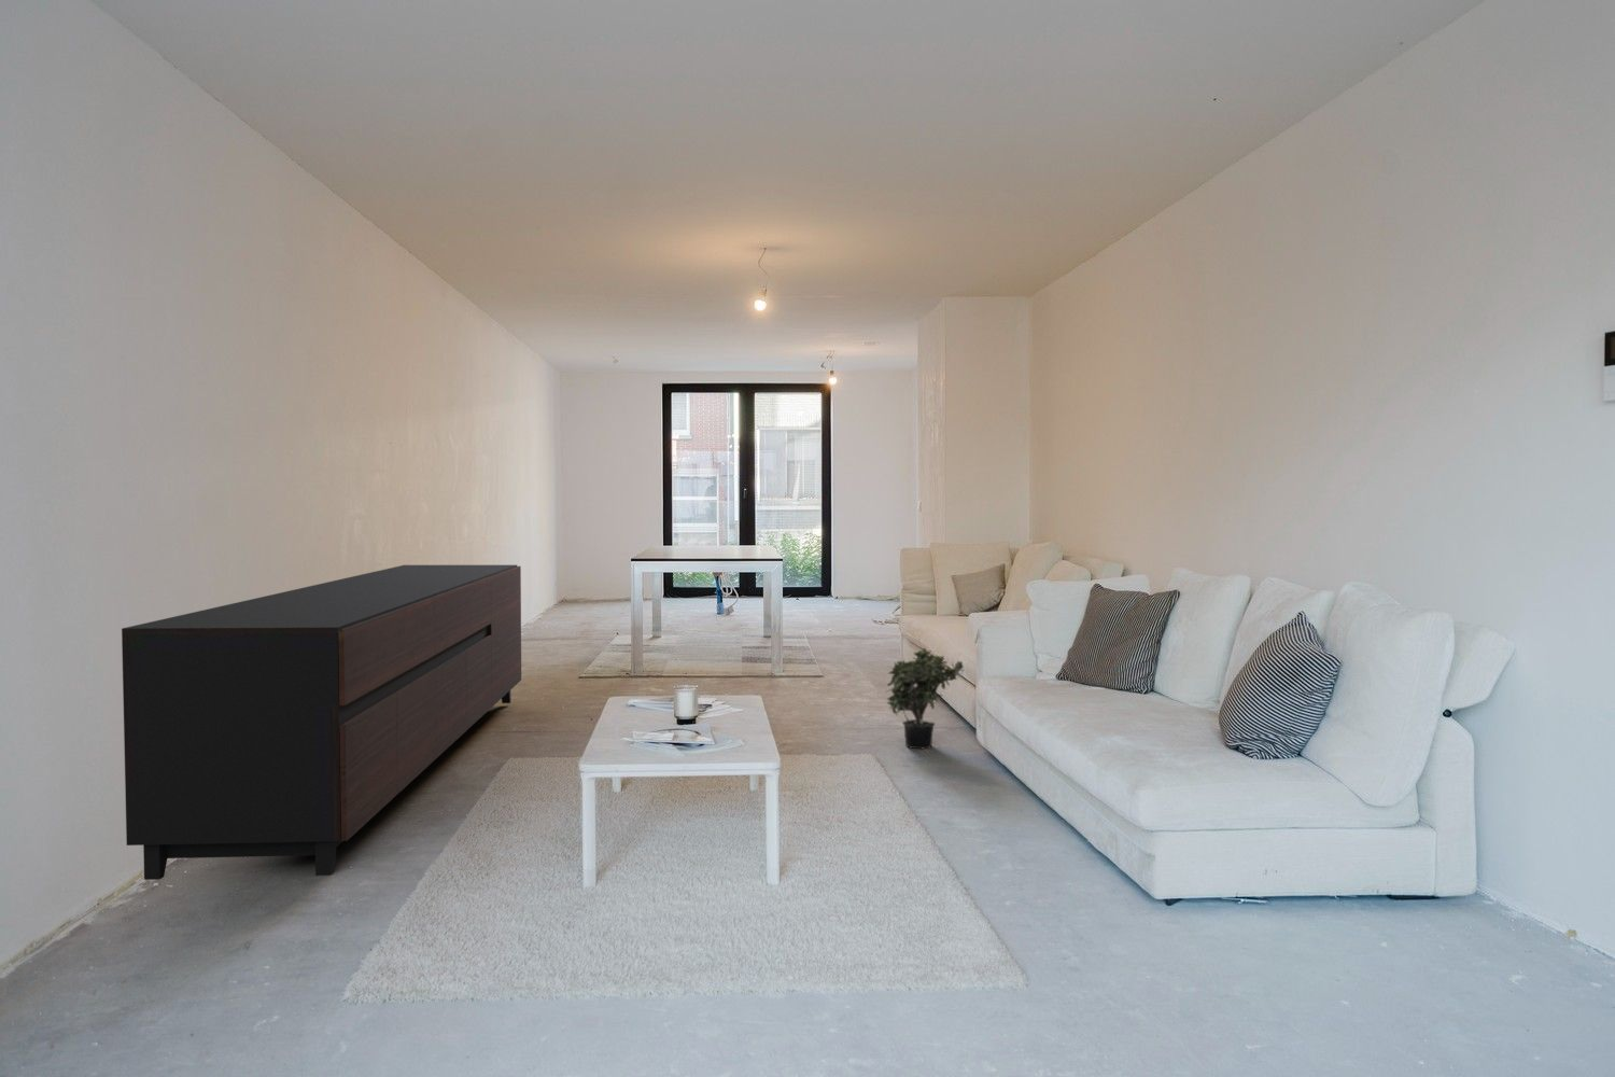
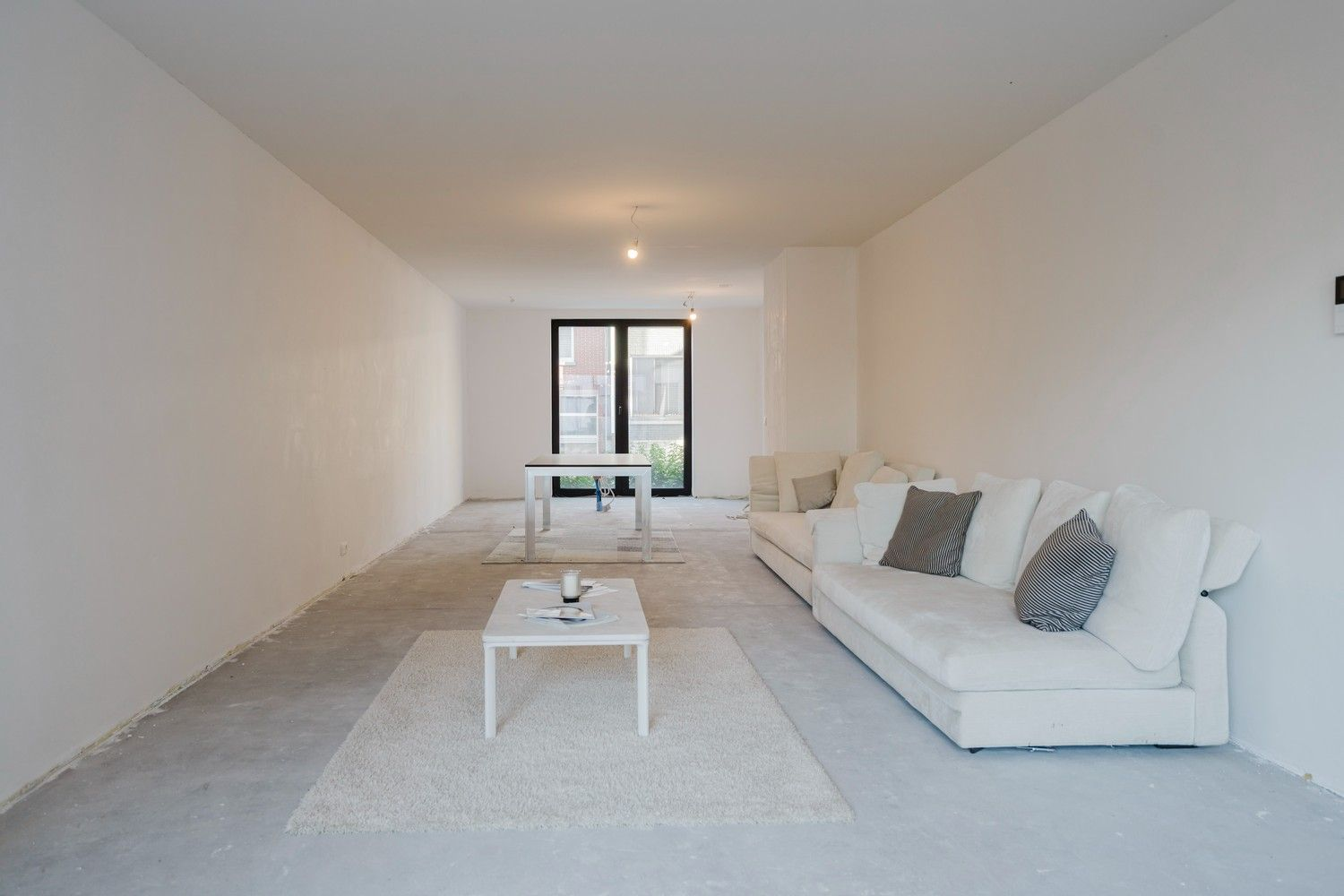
- potted plant (924, 697)
- sideboard (383, 677)
